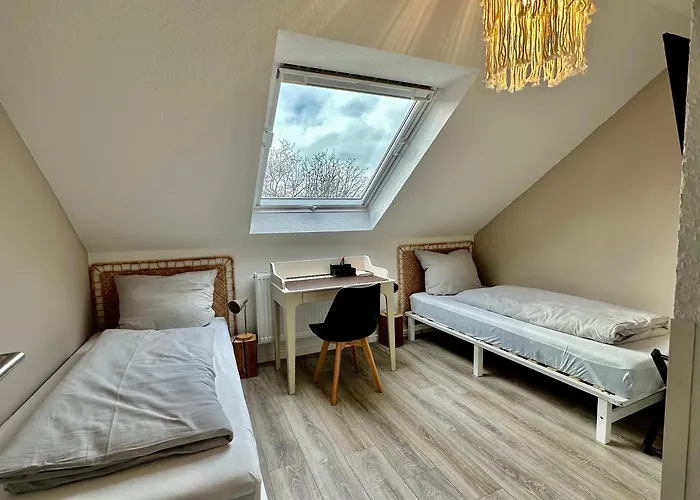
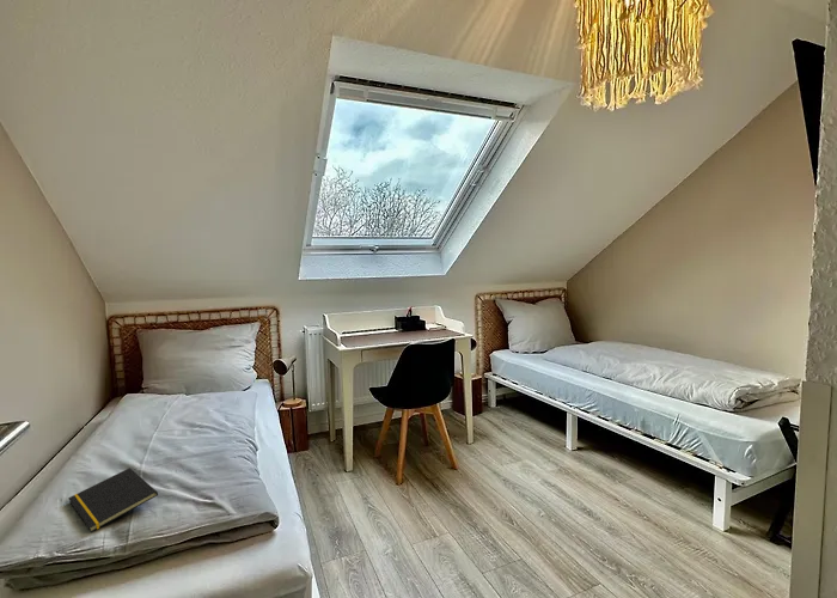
+ notepad (112, 496)
